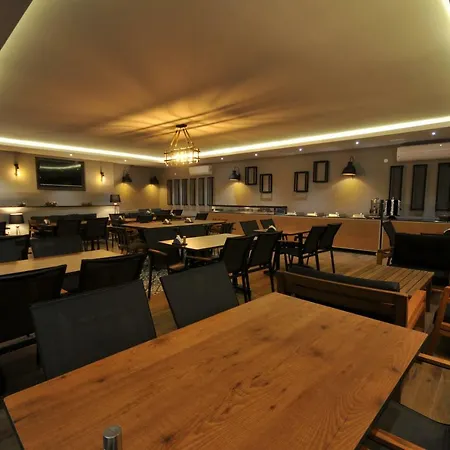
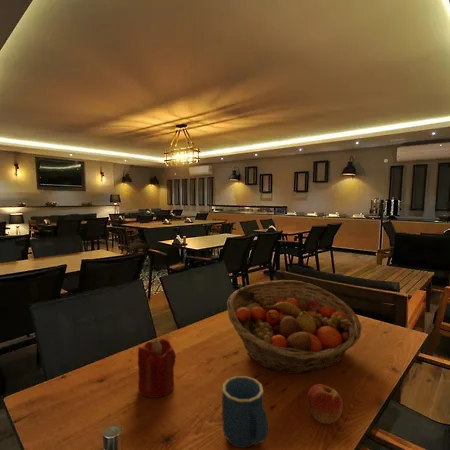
+ fruit basket (292, 321)
+ apple (324, 402)
+ mug (245, 414)
+ candle (156, 363)
